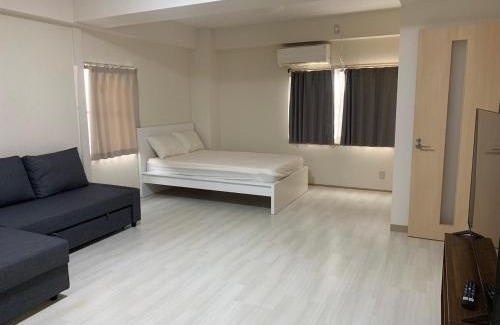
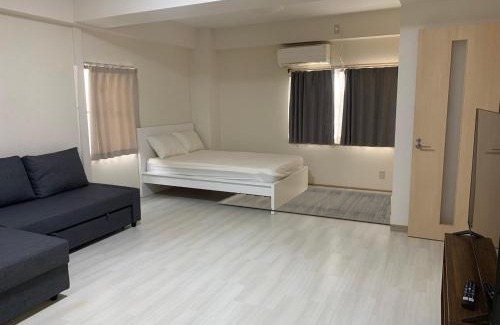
+ rug (320, 199)
